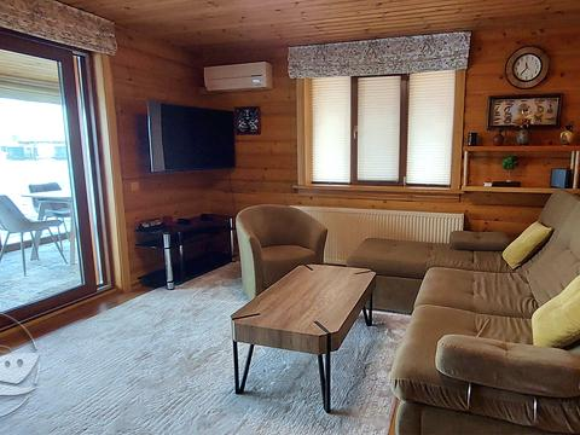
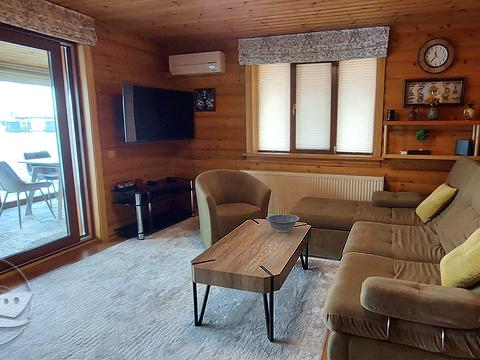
+ decorative bowl (282, 224)
